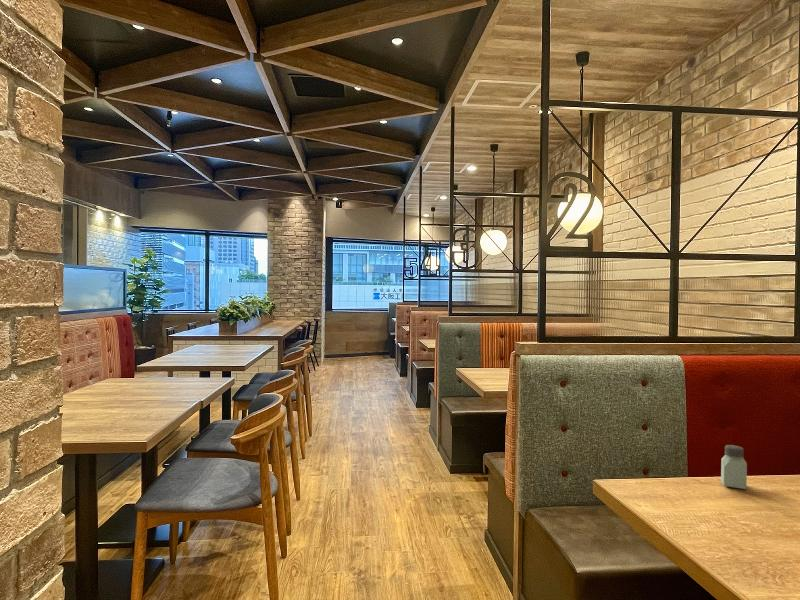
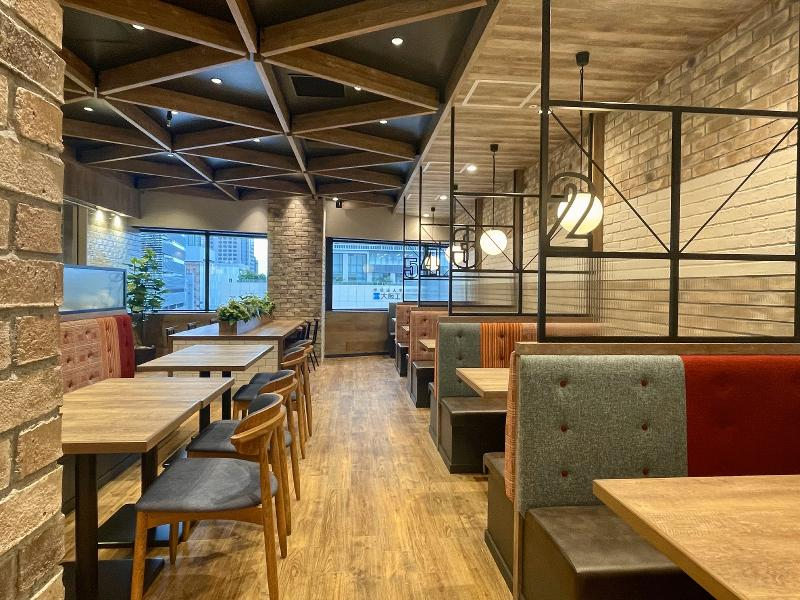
- saltshaker (733, 466)
